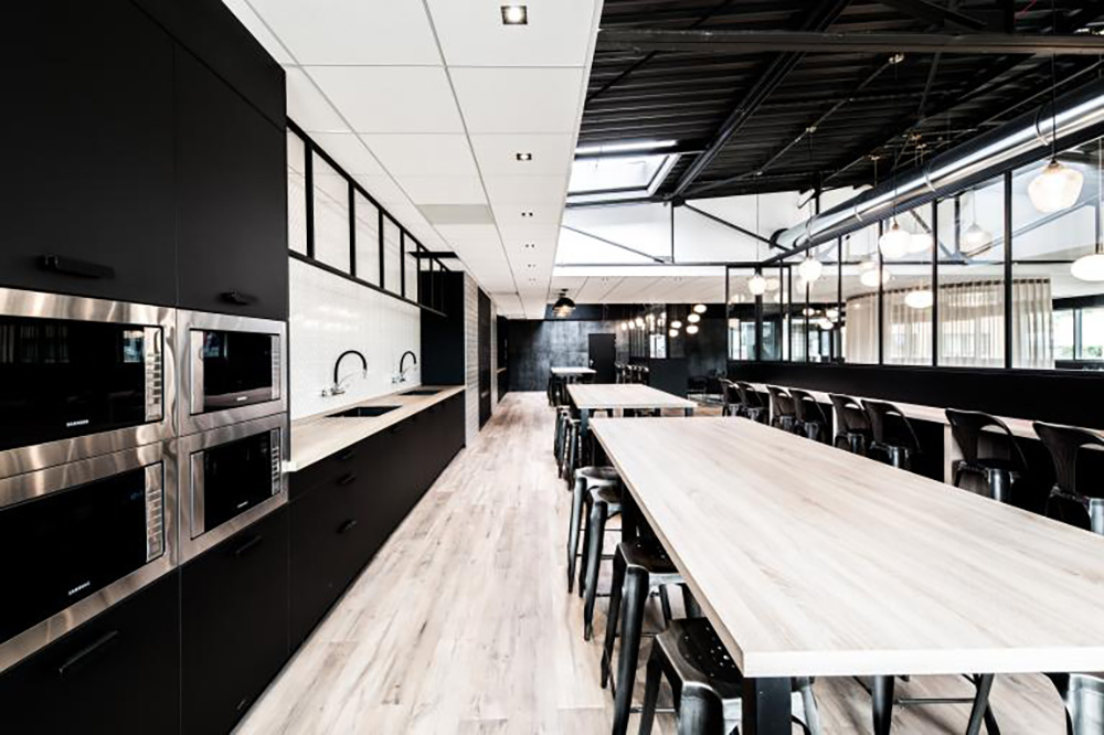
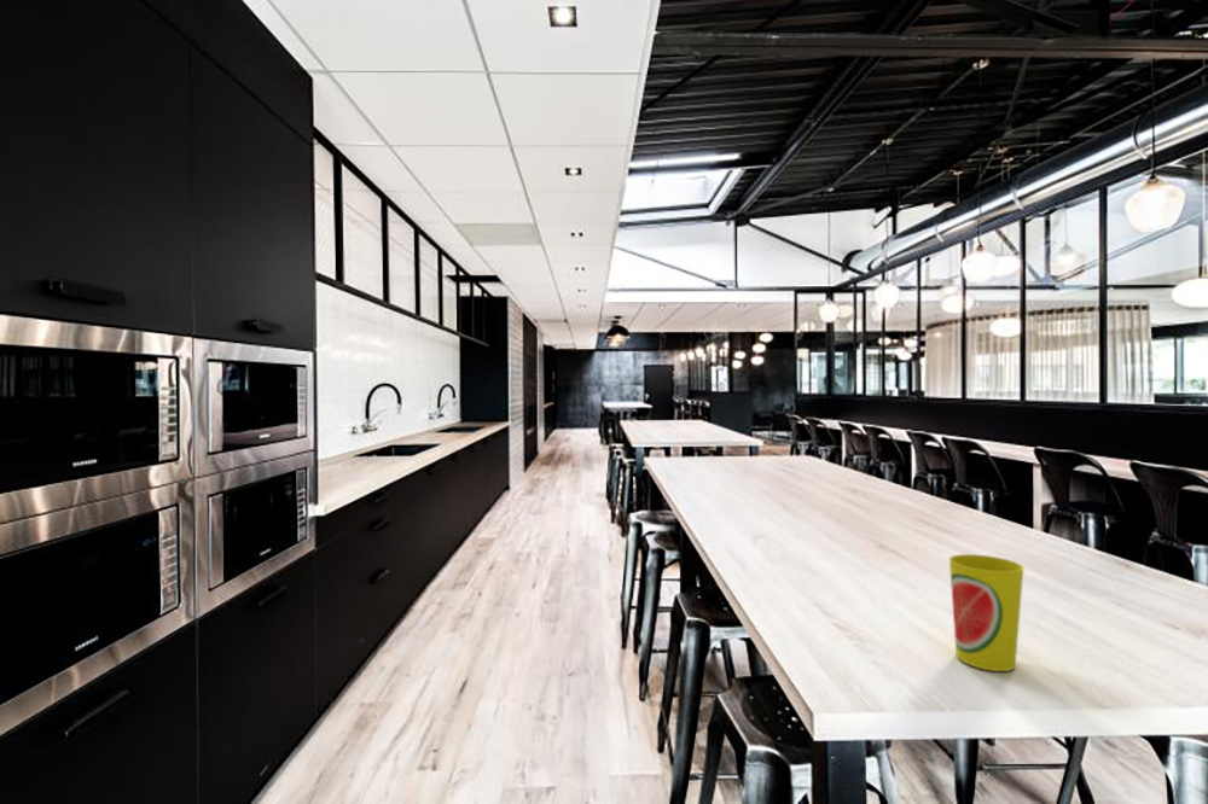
+ cup (985, 611)
